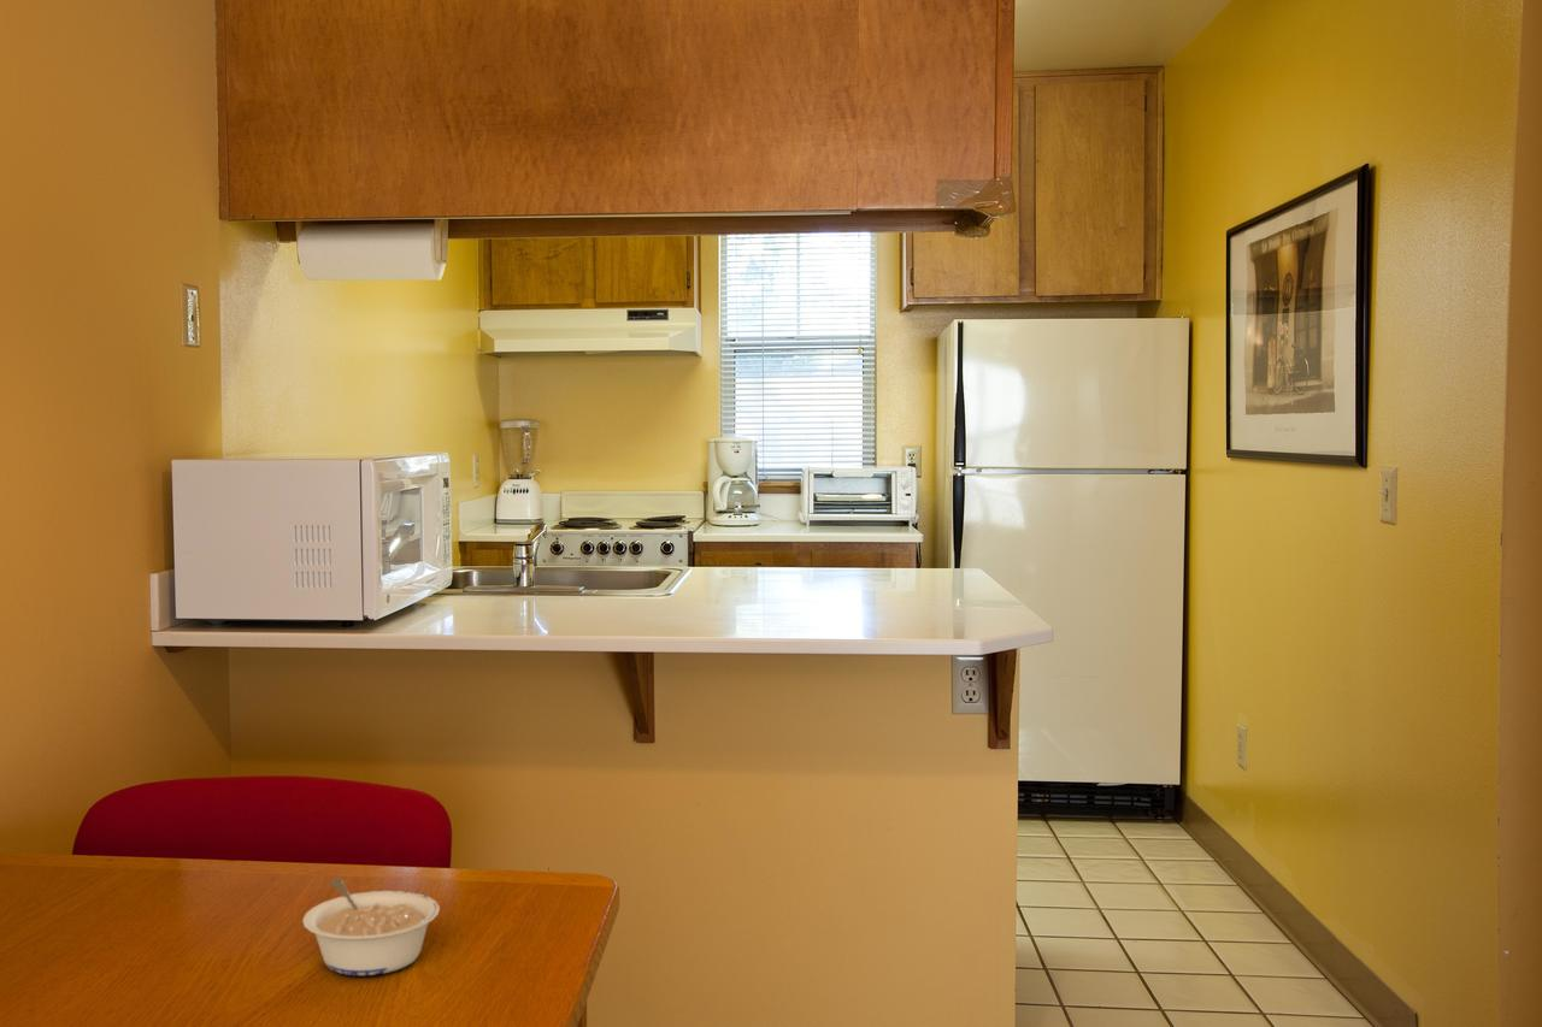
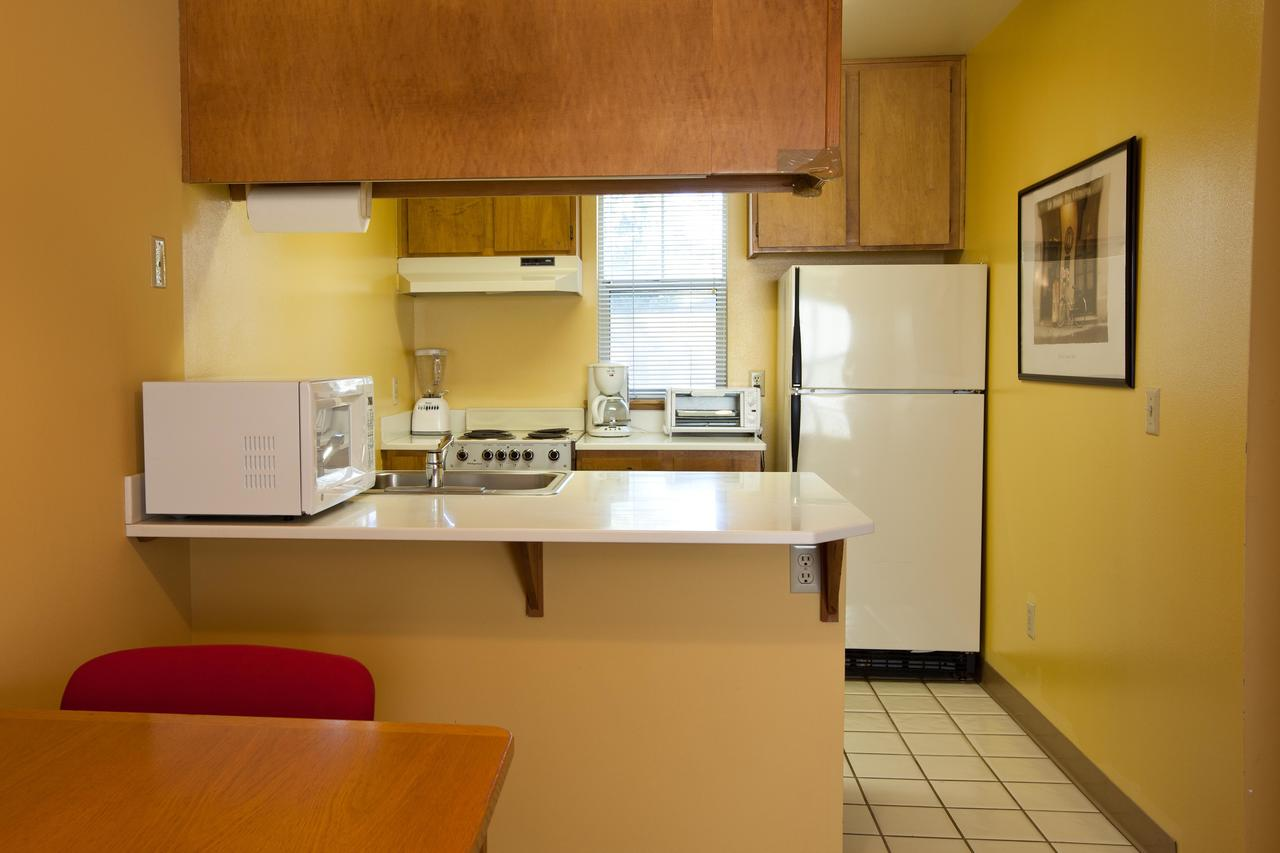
- legume (367, 929)
